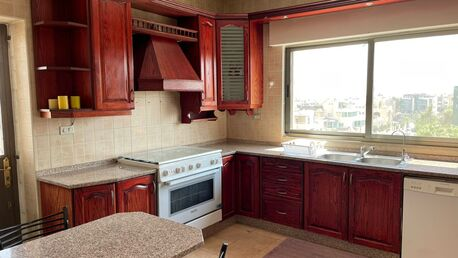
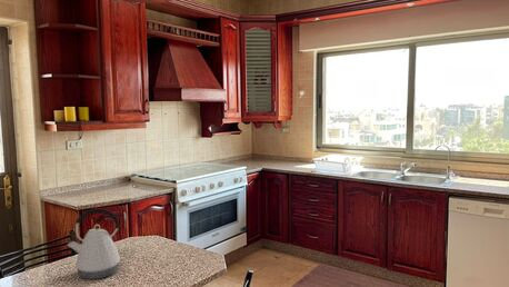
+ kettle (96, 240)
